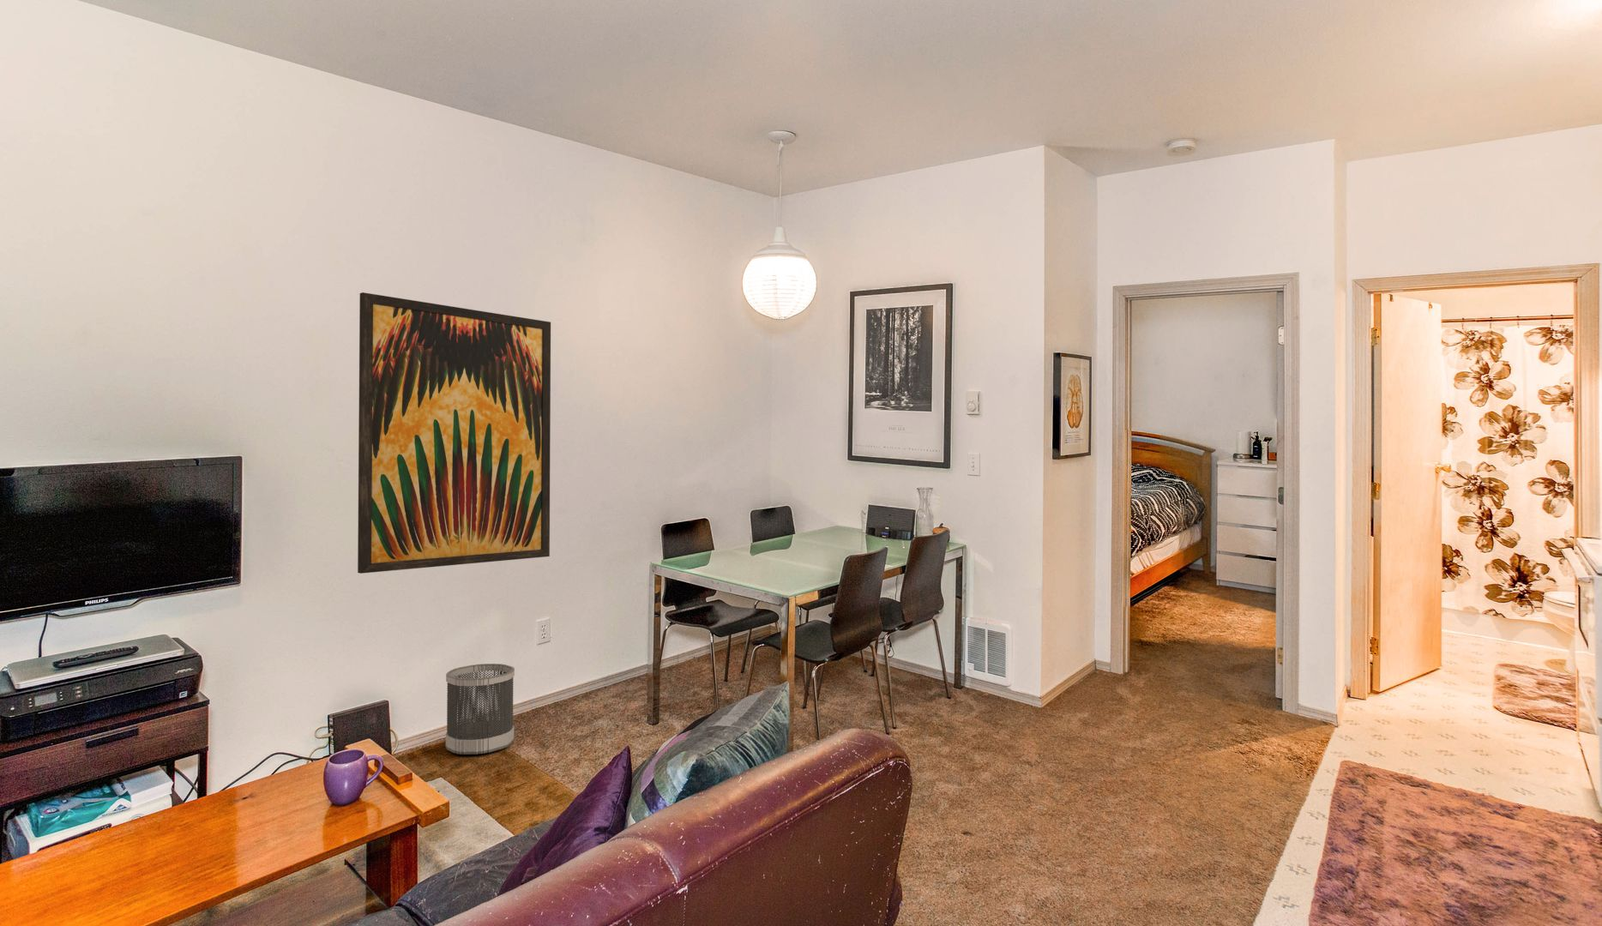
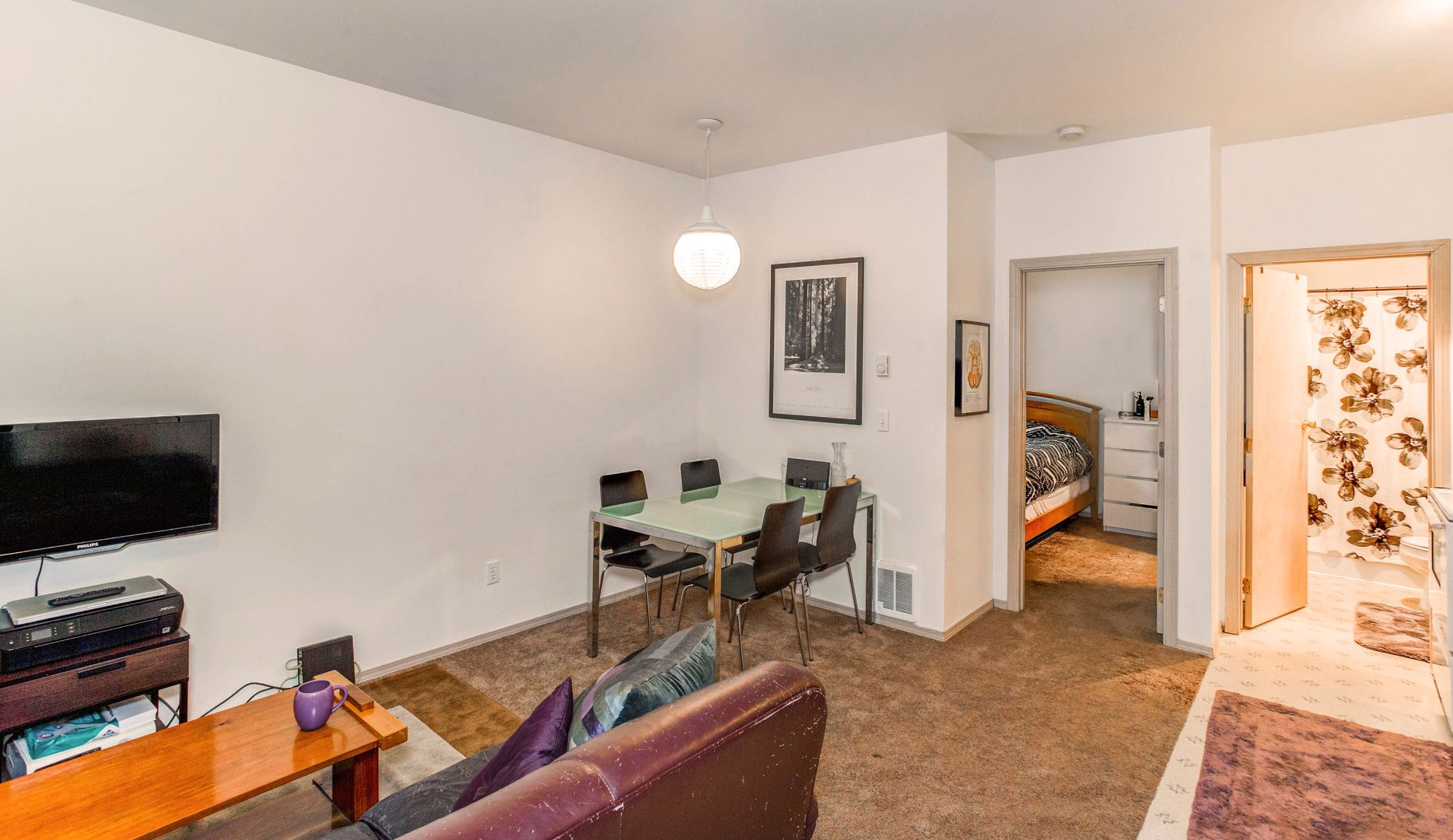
- wastebasket (481, 707)
- wall art (462, 435)
